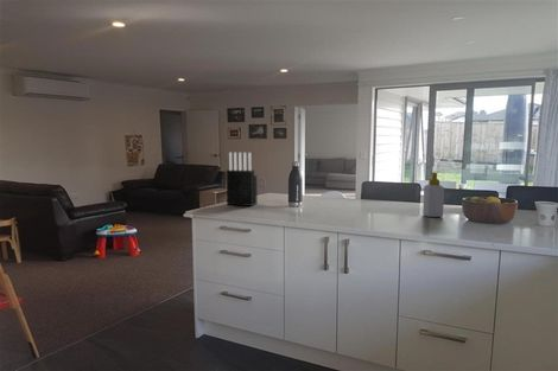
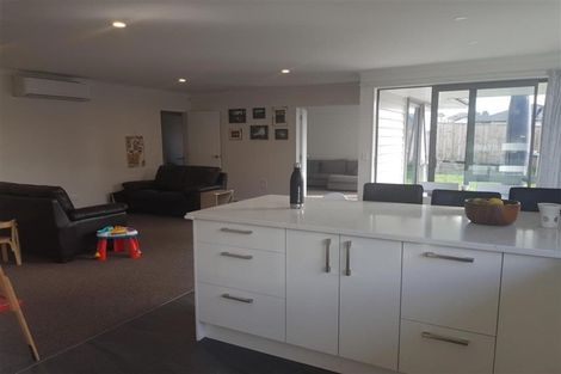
- soap bottle (433, 194)
- knife block (242, 178)
